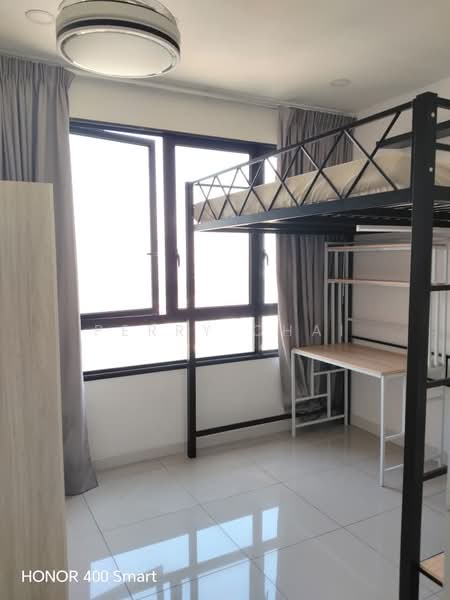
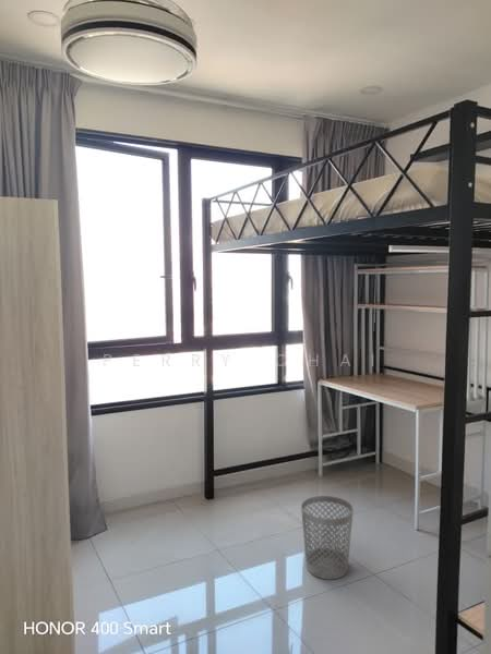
+ wastebasket (326, 537)
